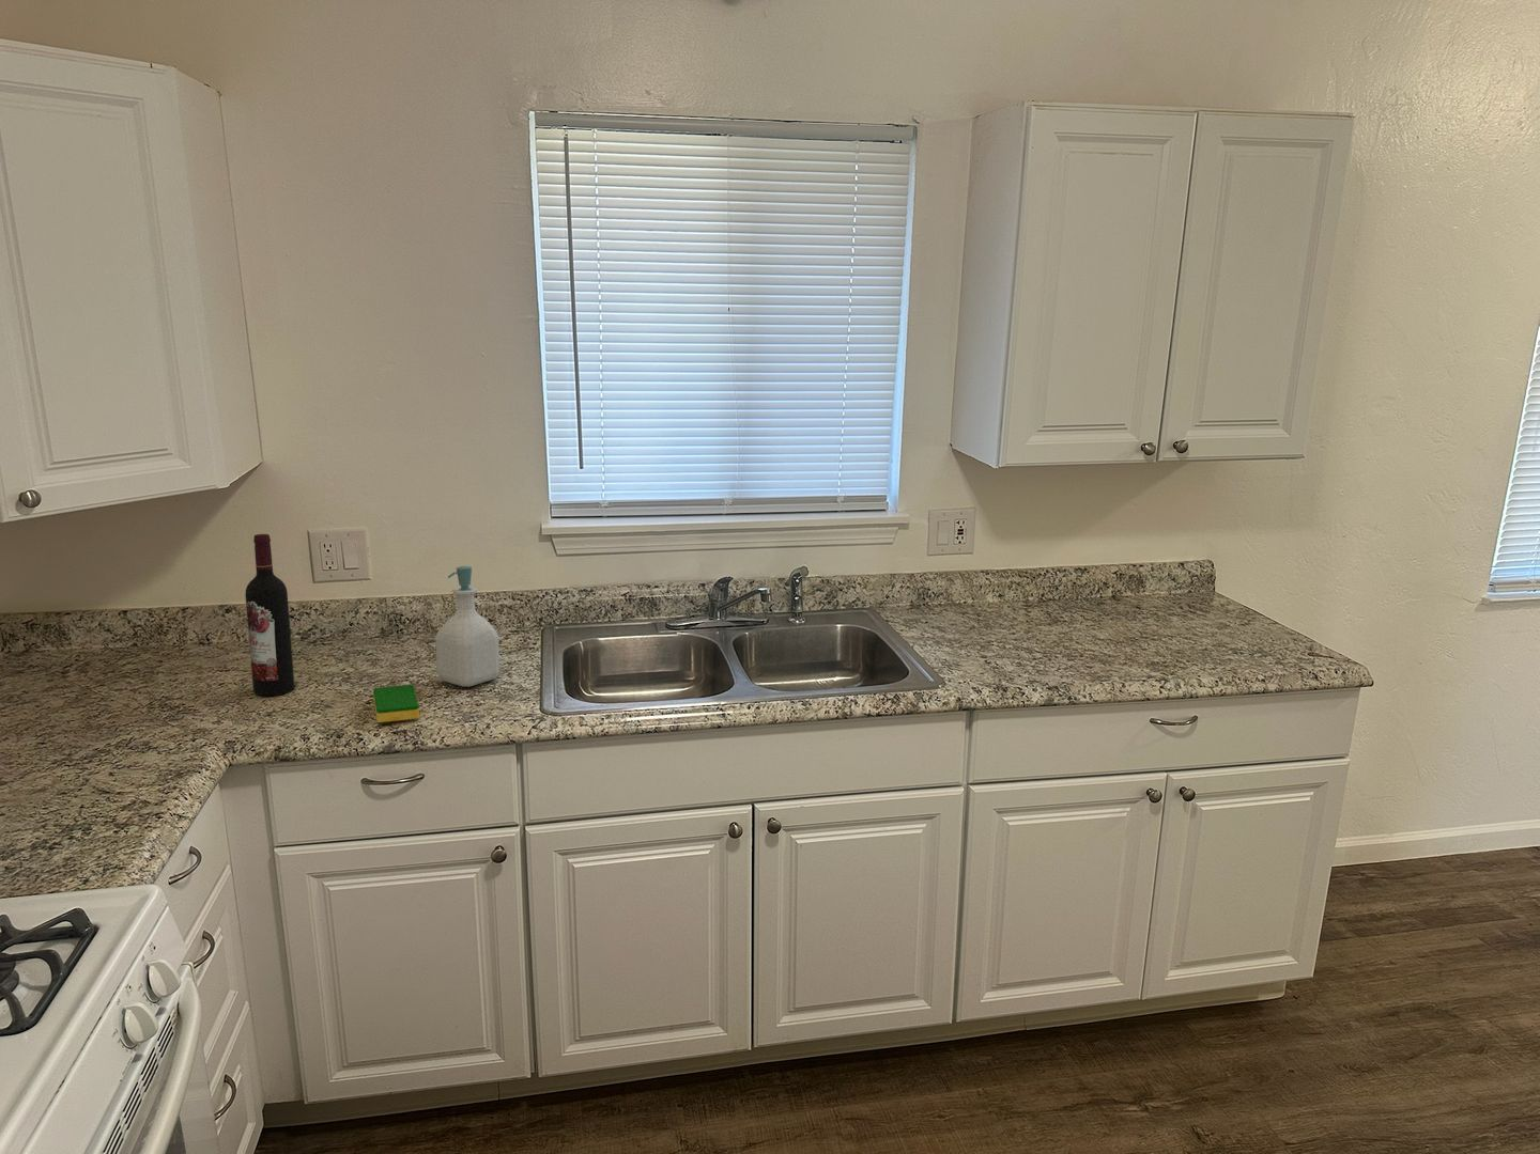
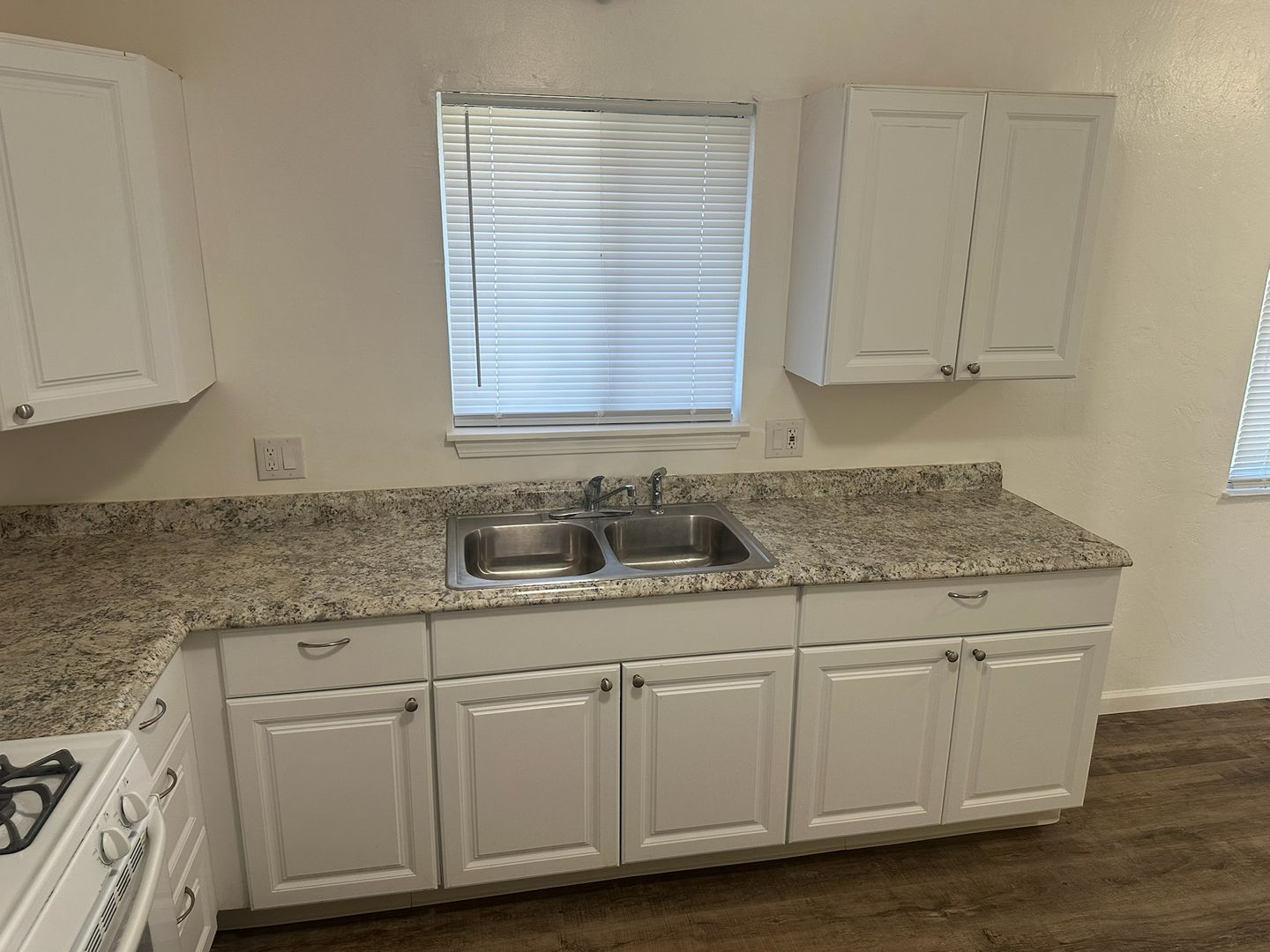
- wine bottle (267, 613)
- dish sponge (395, 702)
- soap bottle (467, 624)
